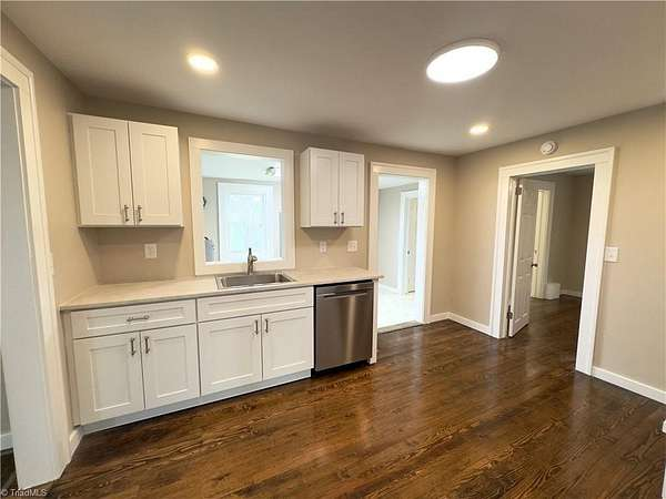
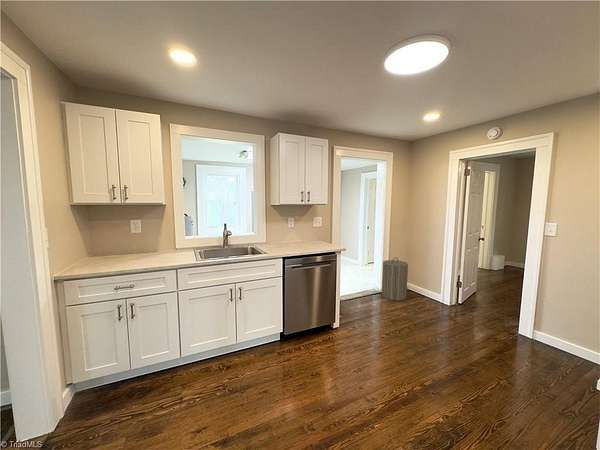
+ laundry hamper (394, 276)
